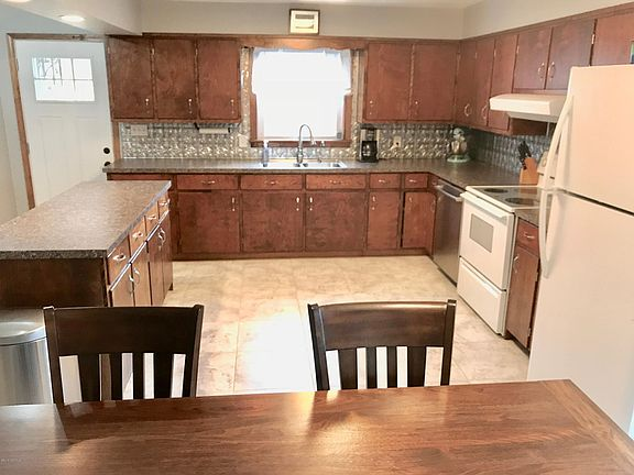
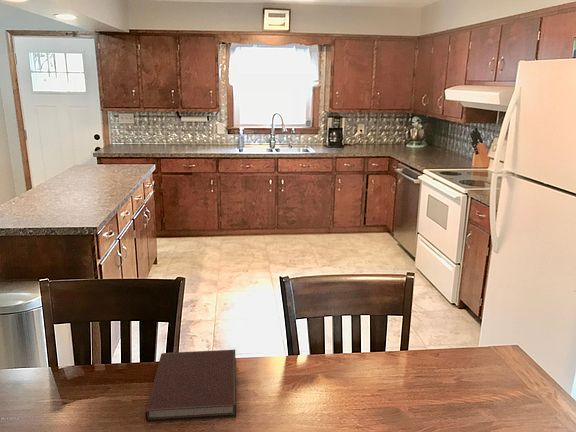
+ notebook (195, 382)
